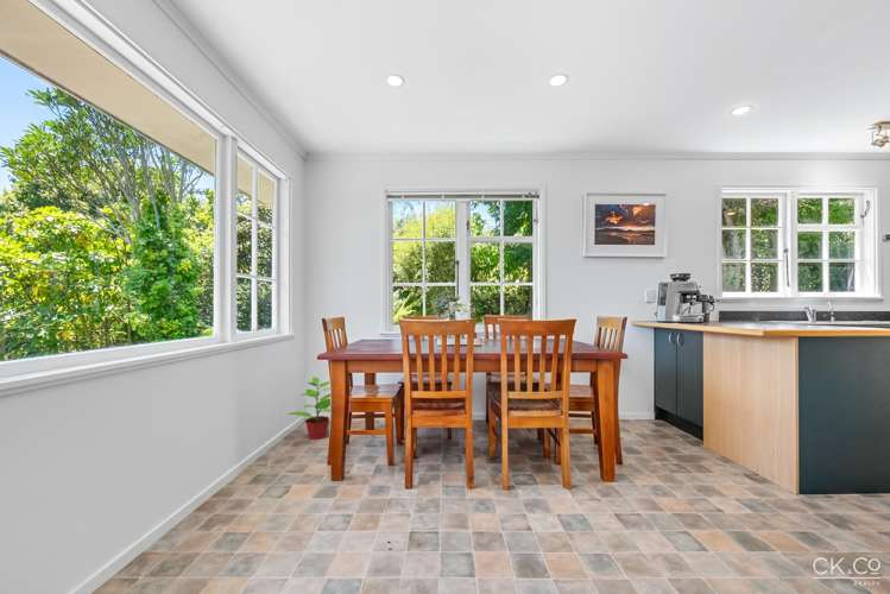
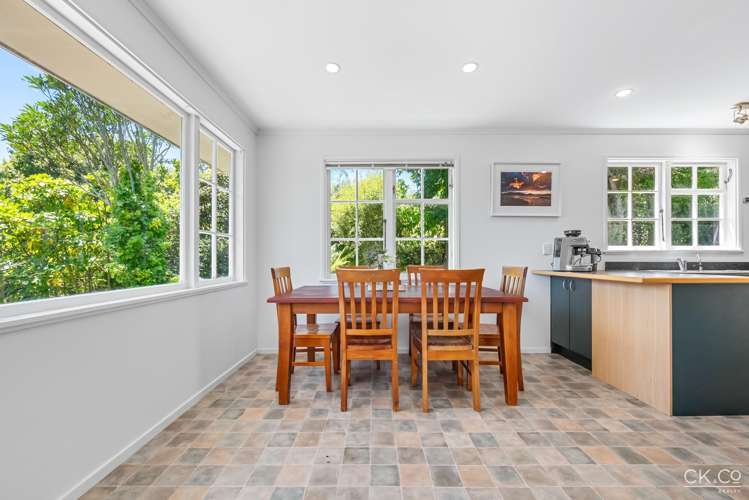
- potted plant (317, 405)
